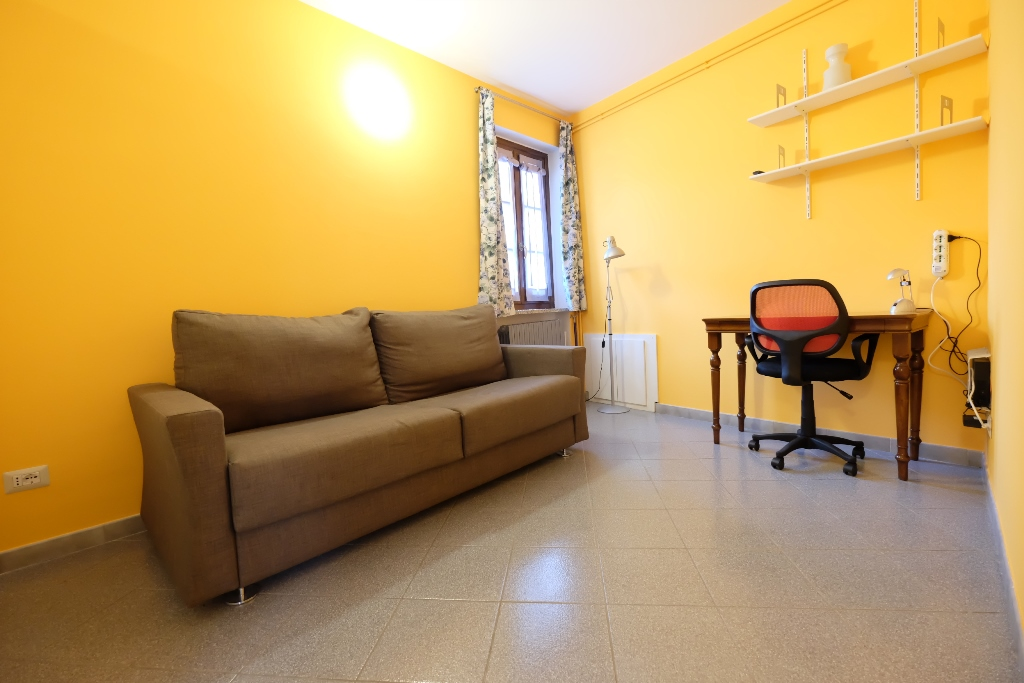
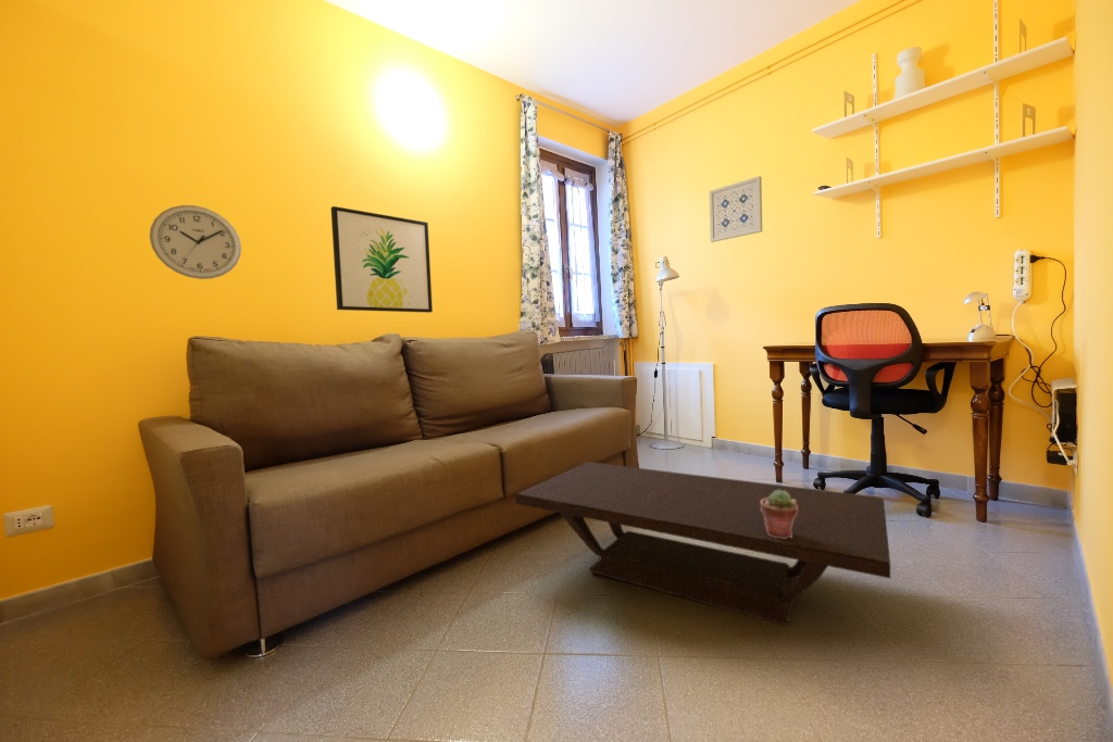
+ potted succulent (778, 511)
+ coffee table (689, 536)
+ wall clock (198, 241)
+ wall art (385, 263)
+ wall art (735, 210)
